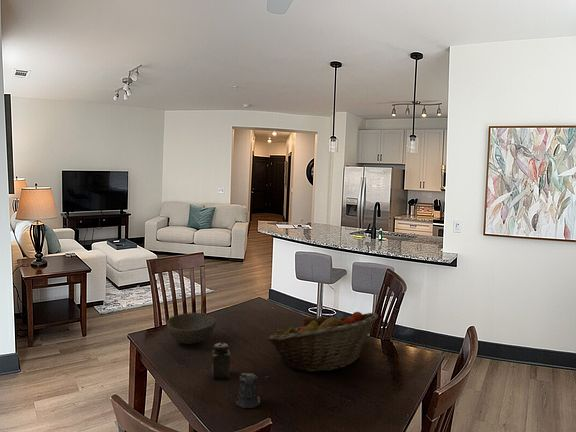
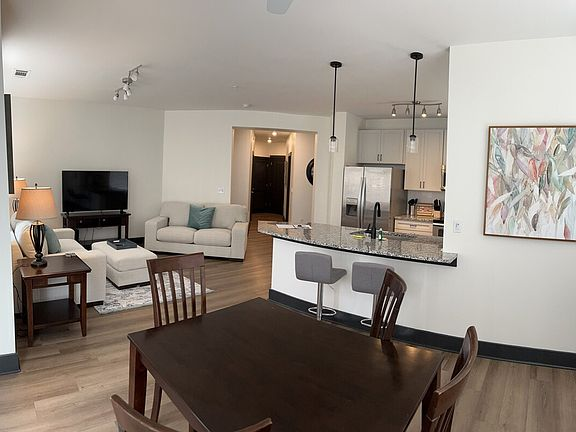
- pepper shaker (250, 388)
- salt shaker (220, 359)
- bowl (191, 330)
- fruit basket (324, 335)
